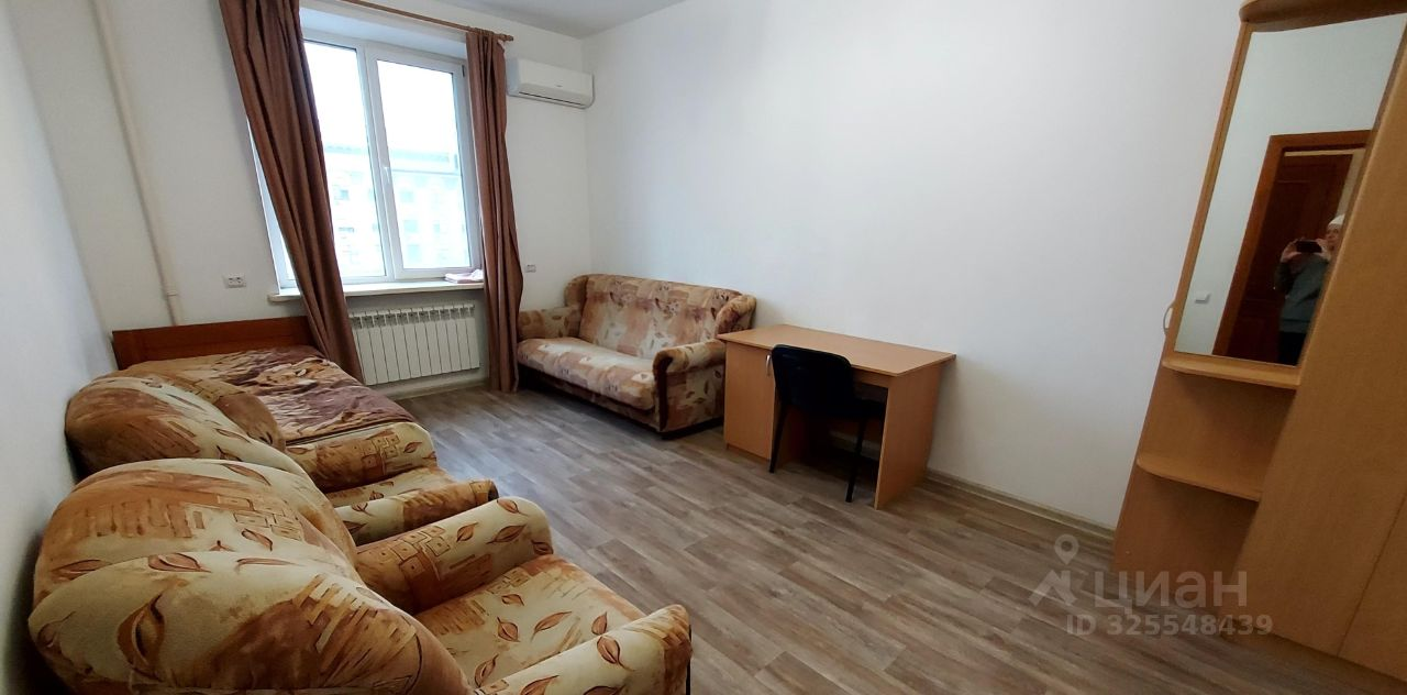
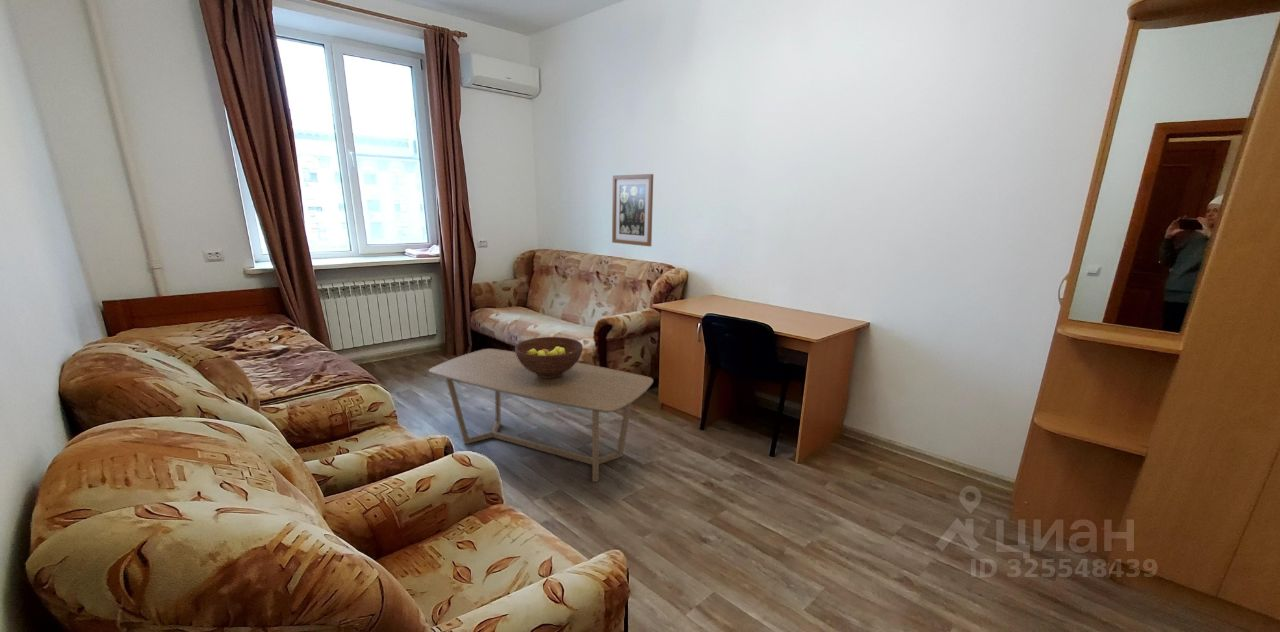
+ fruit bowl (549, 360)
+ wall art (631, 210)
+ coffee table (540, 400)
